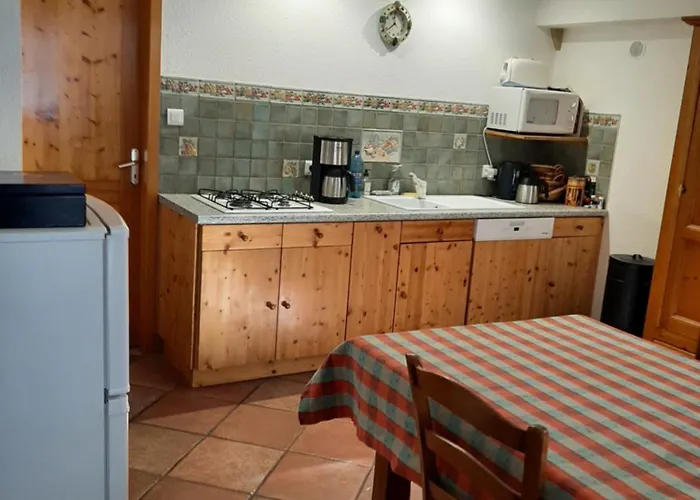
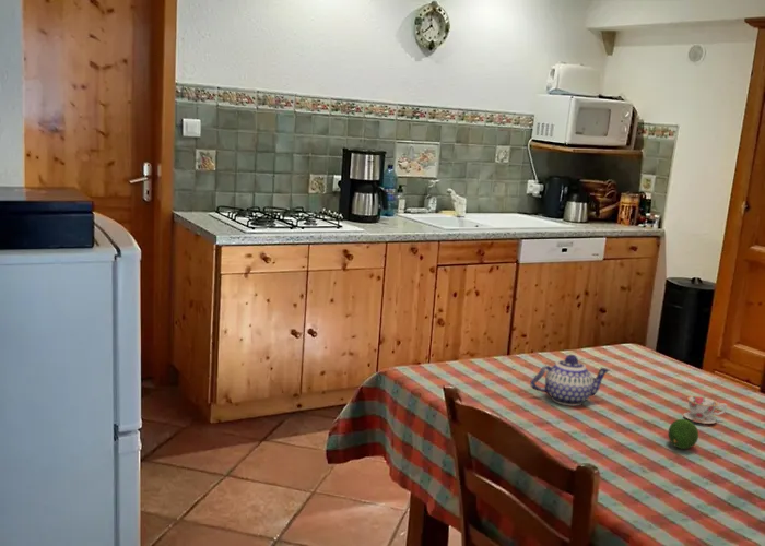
+ fruit (683, 434)
+ teacup (705, 411)
+ teapot (570, 378)
